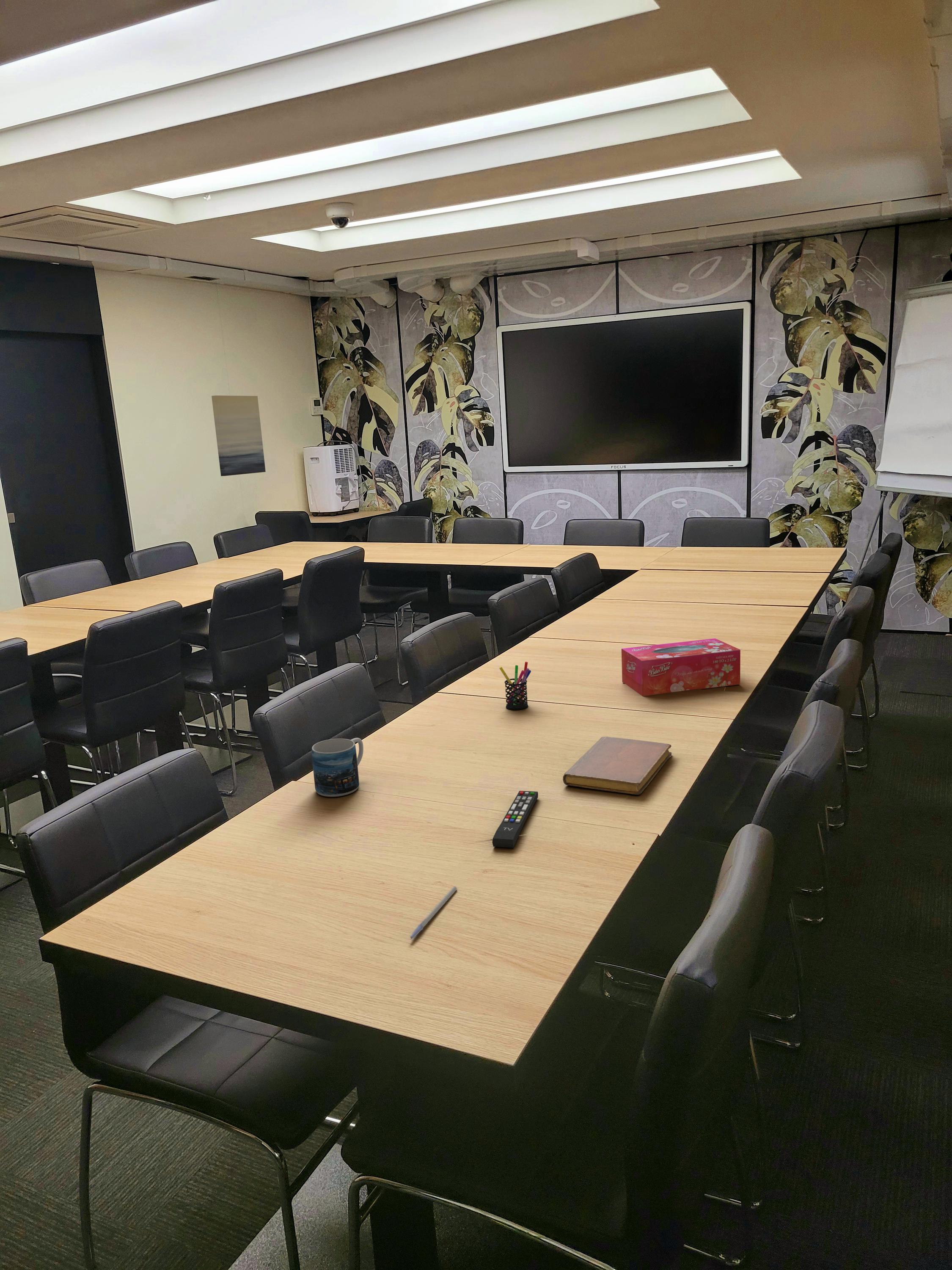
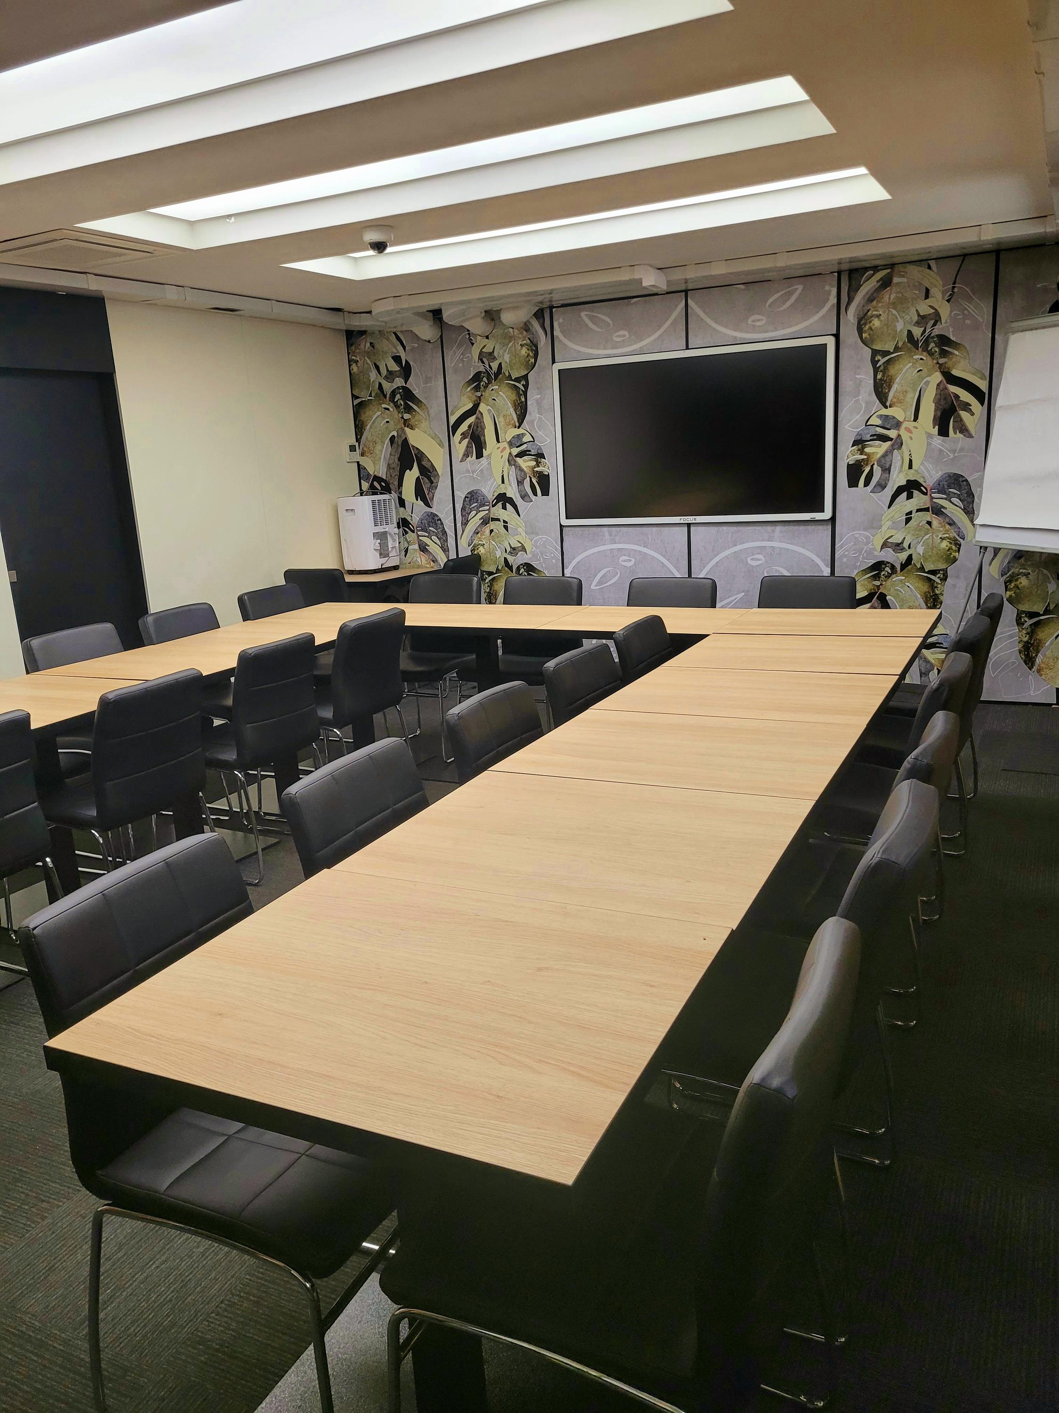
- tissue box (680, 666)
- notebook (619, 763)
- mug (342, 764)
- remote control (516, 817)
- pen holder (517, 684)
- pen (434, 911)
- wall art (239, 435)
